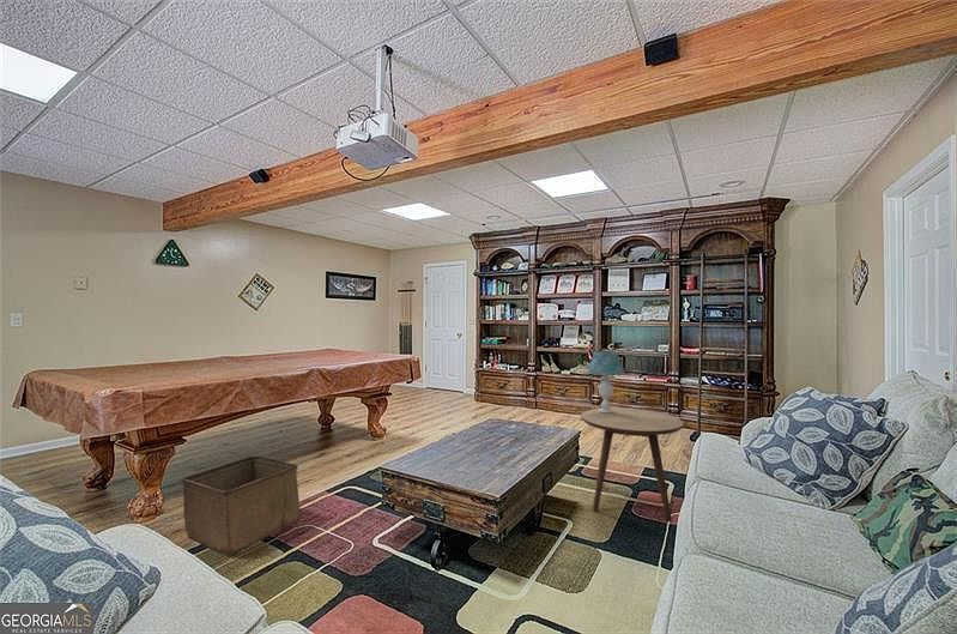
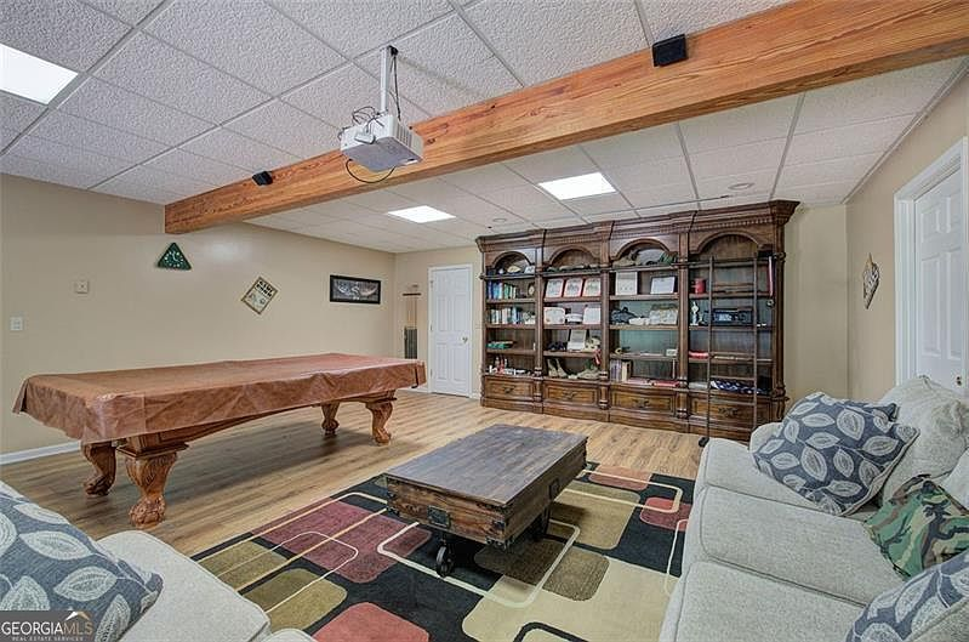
- side table (608, 453)
- table lamp (605, 381)
- storage bin (243, 499)
